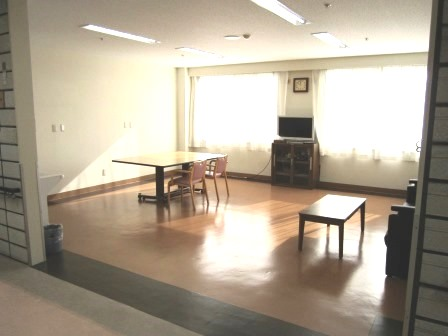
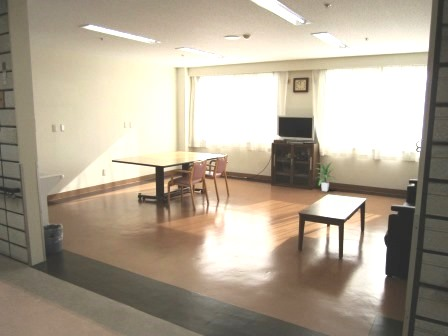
+ indoor plant (324, 175)
